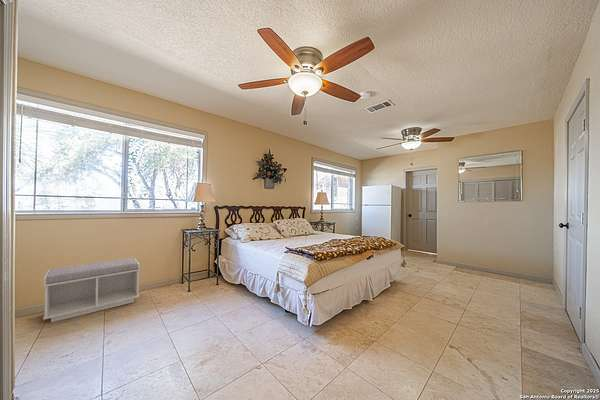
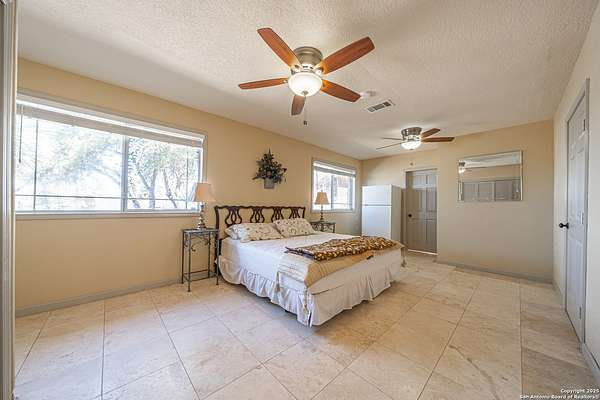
- bench (96, 285)
